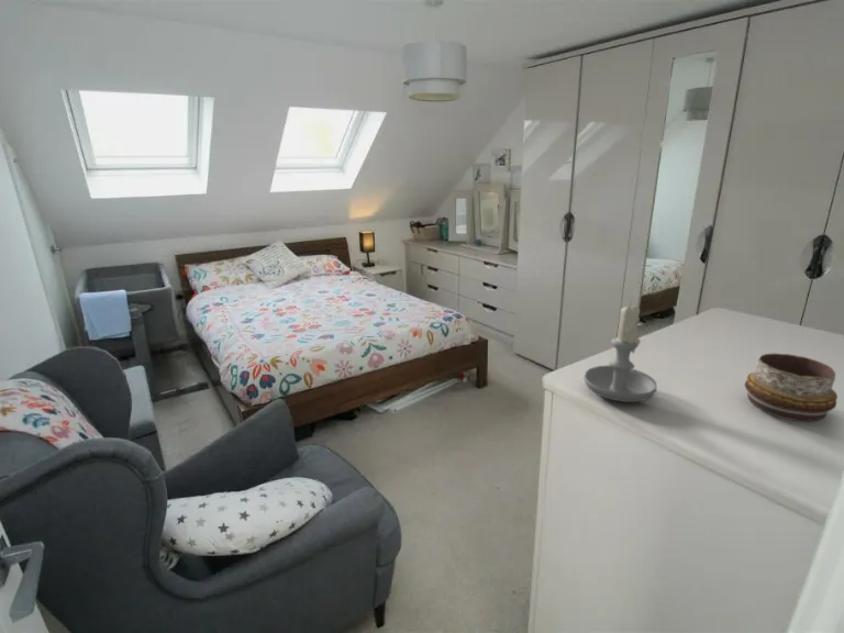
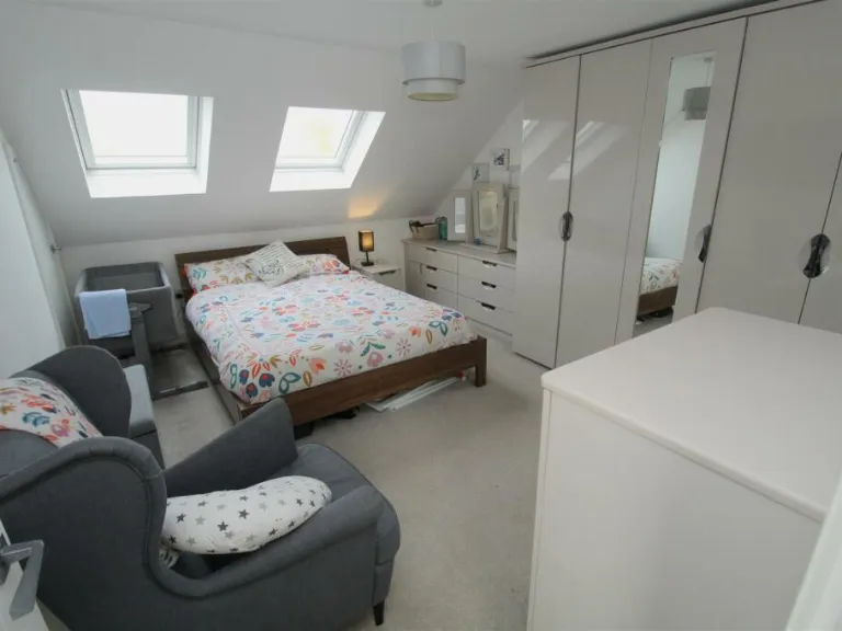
- candle (623, 348)
- decorative bowl (789, 387)
